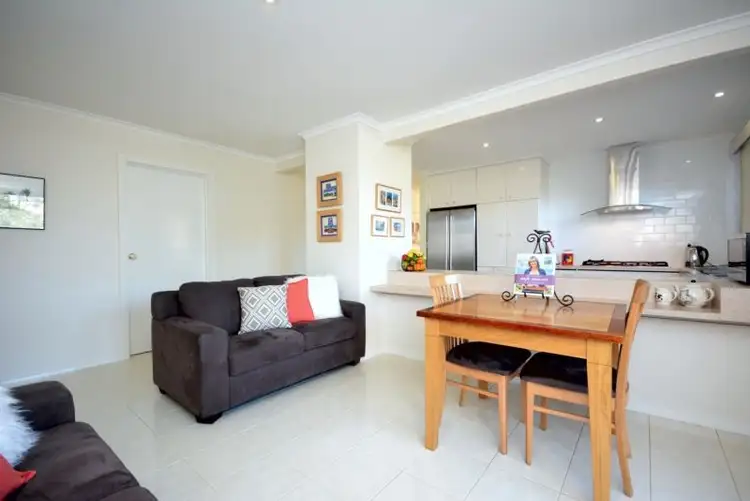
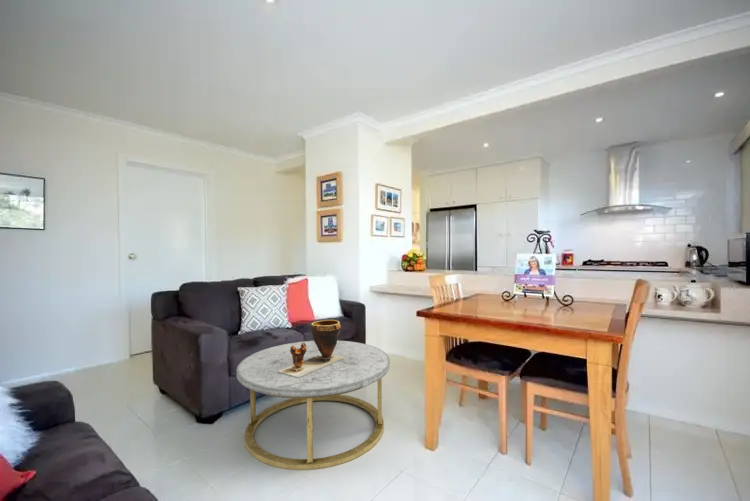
+ clay pot (315, 343)
+ coffee table (316, 393)
